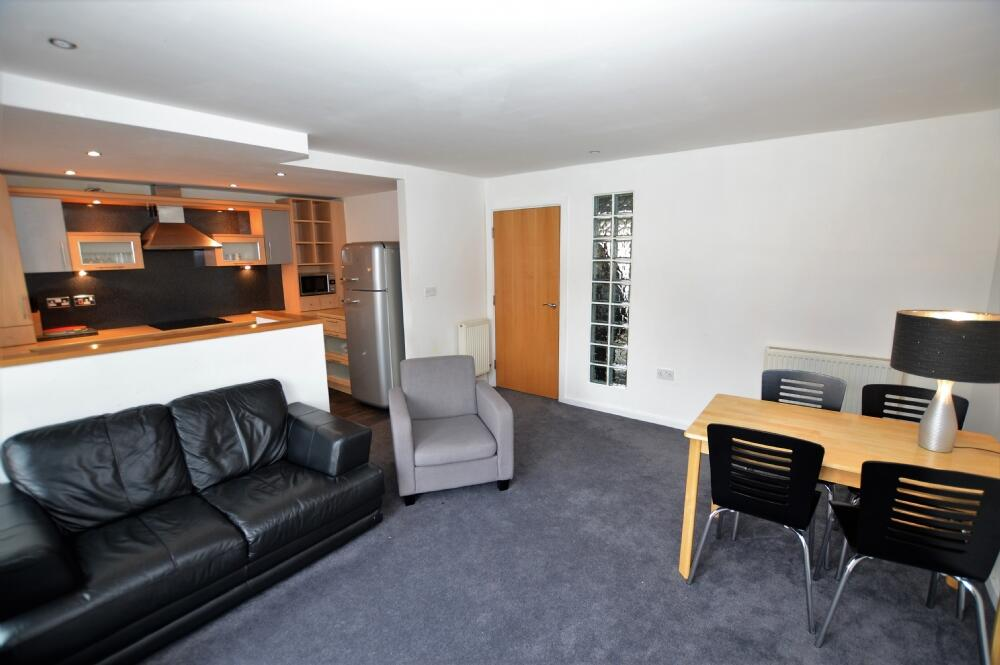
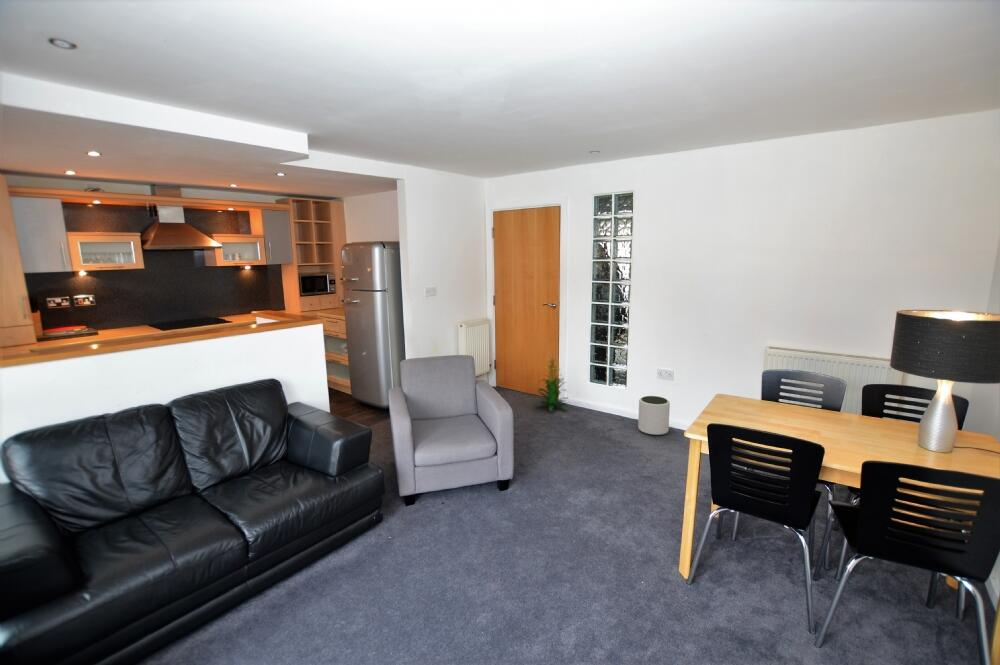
+ indoor plant (552, 379)
+ plant pot (653, 415)
